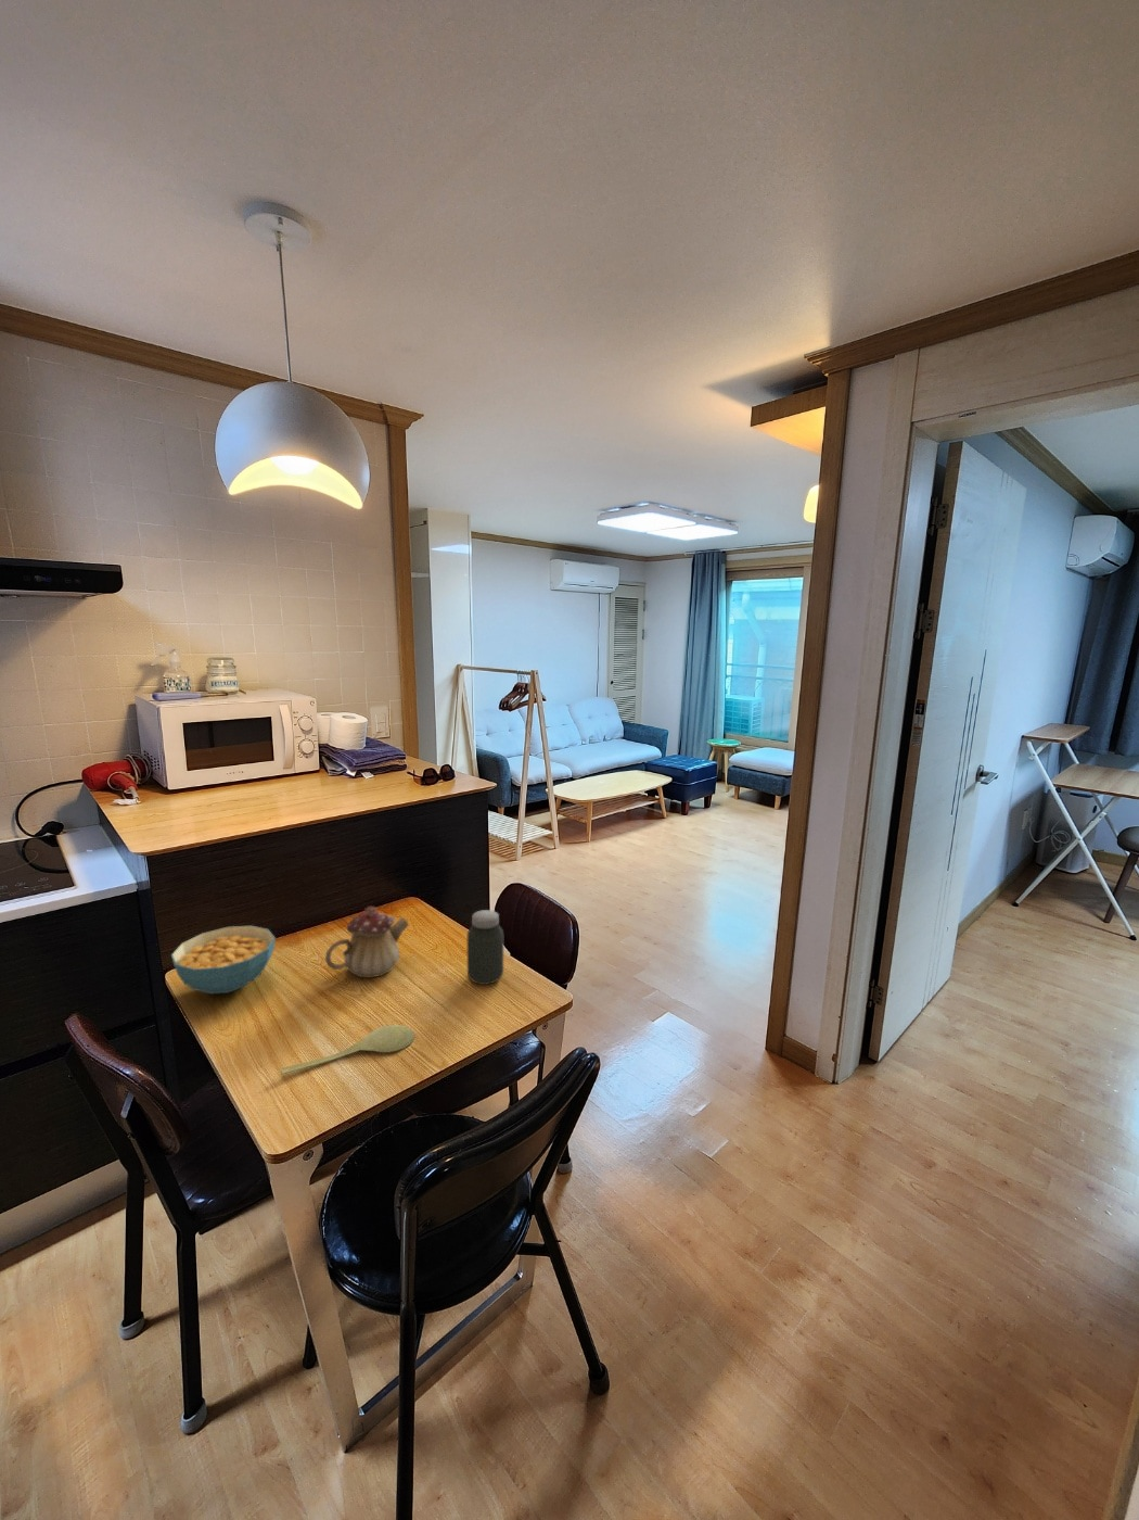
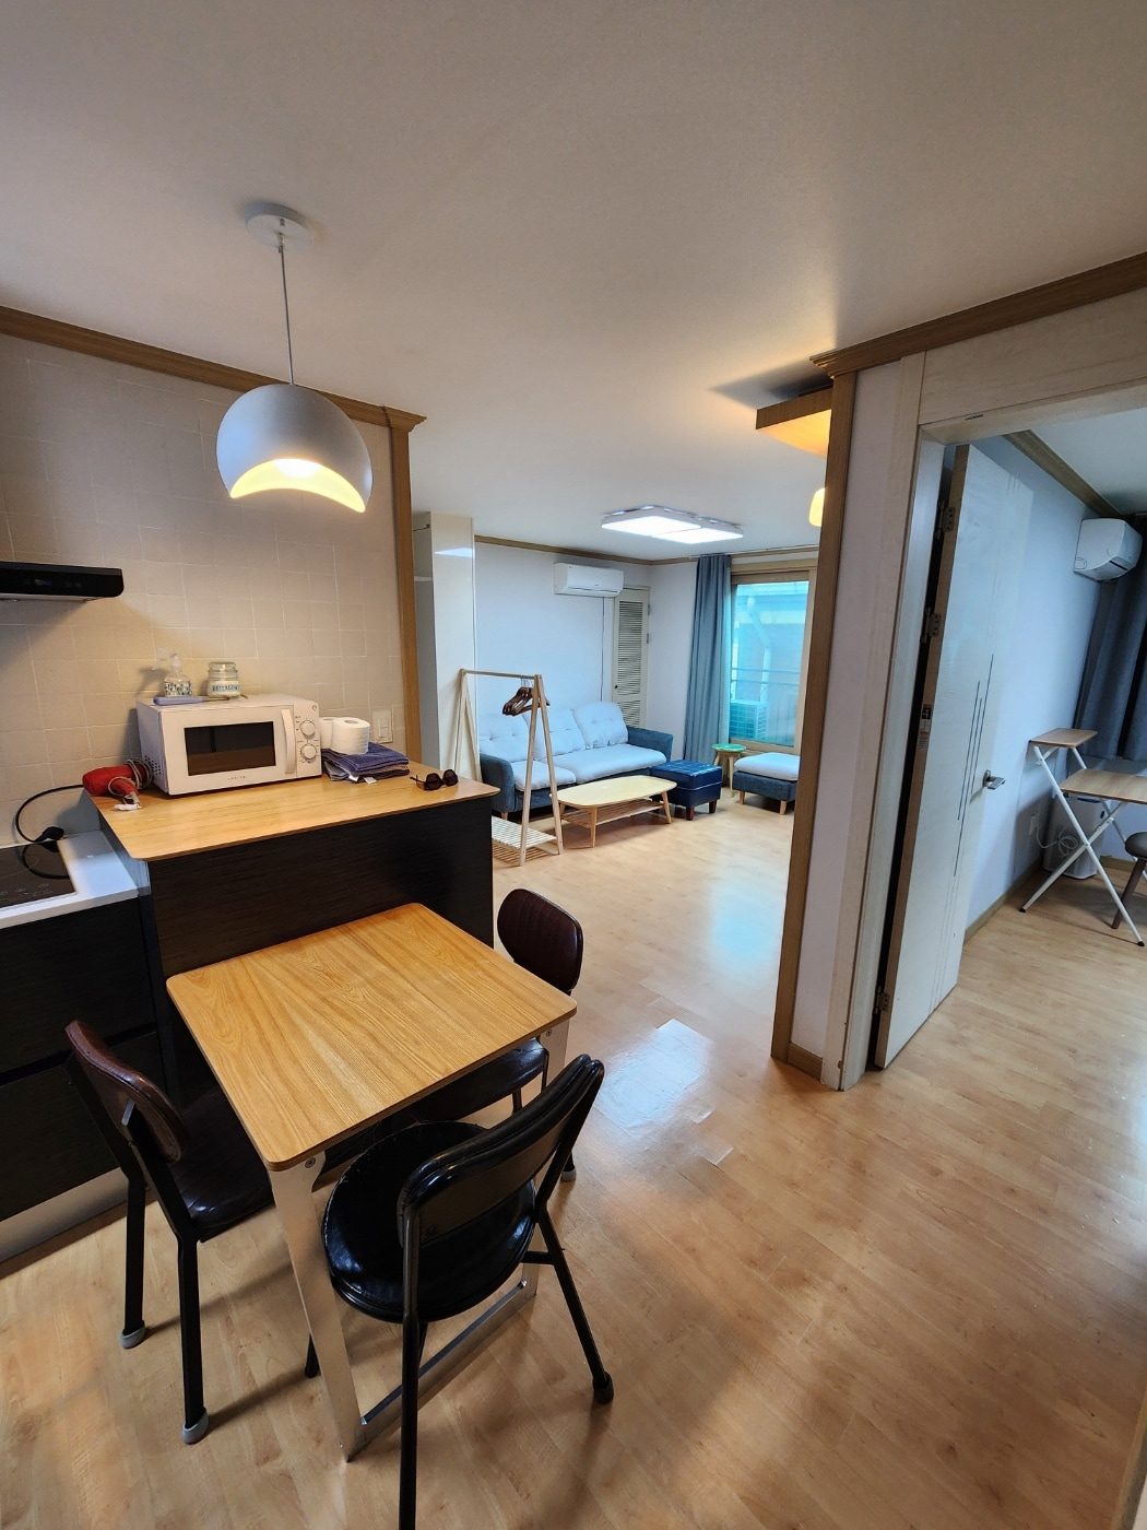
- cereal bowl (226, 965)
- teapot (367, 937)
- jar (485, 946)
- spoon (351, 1048)
